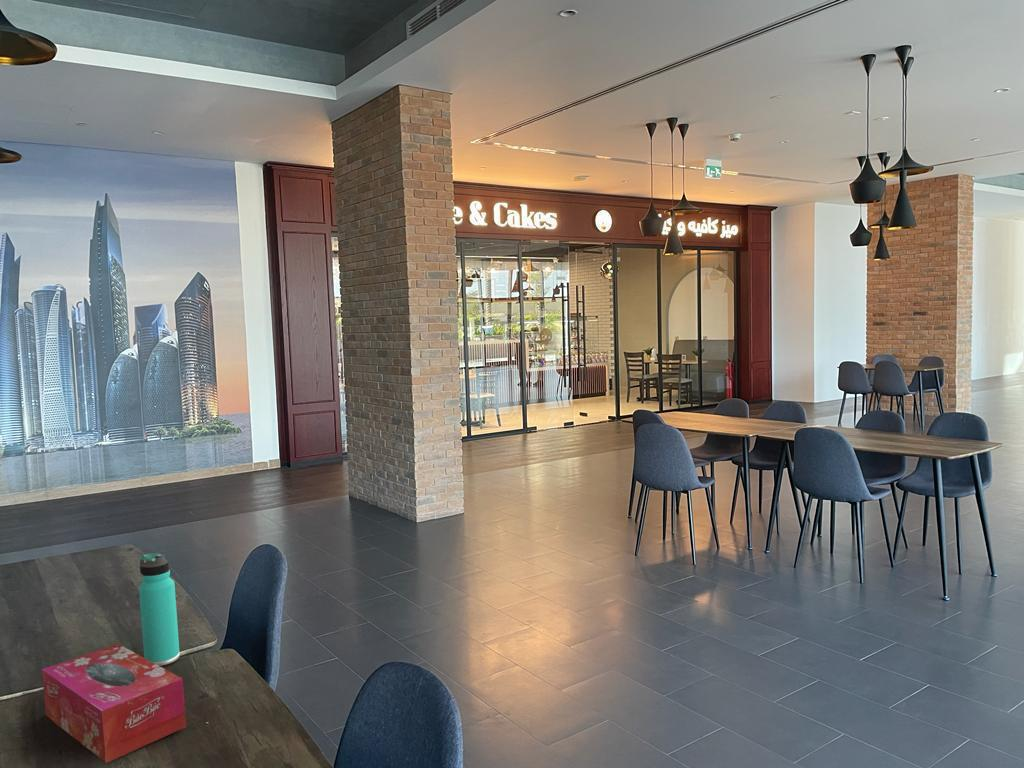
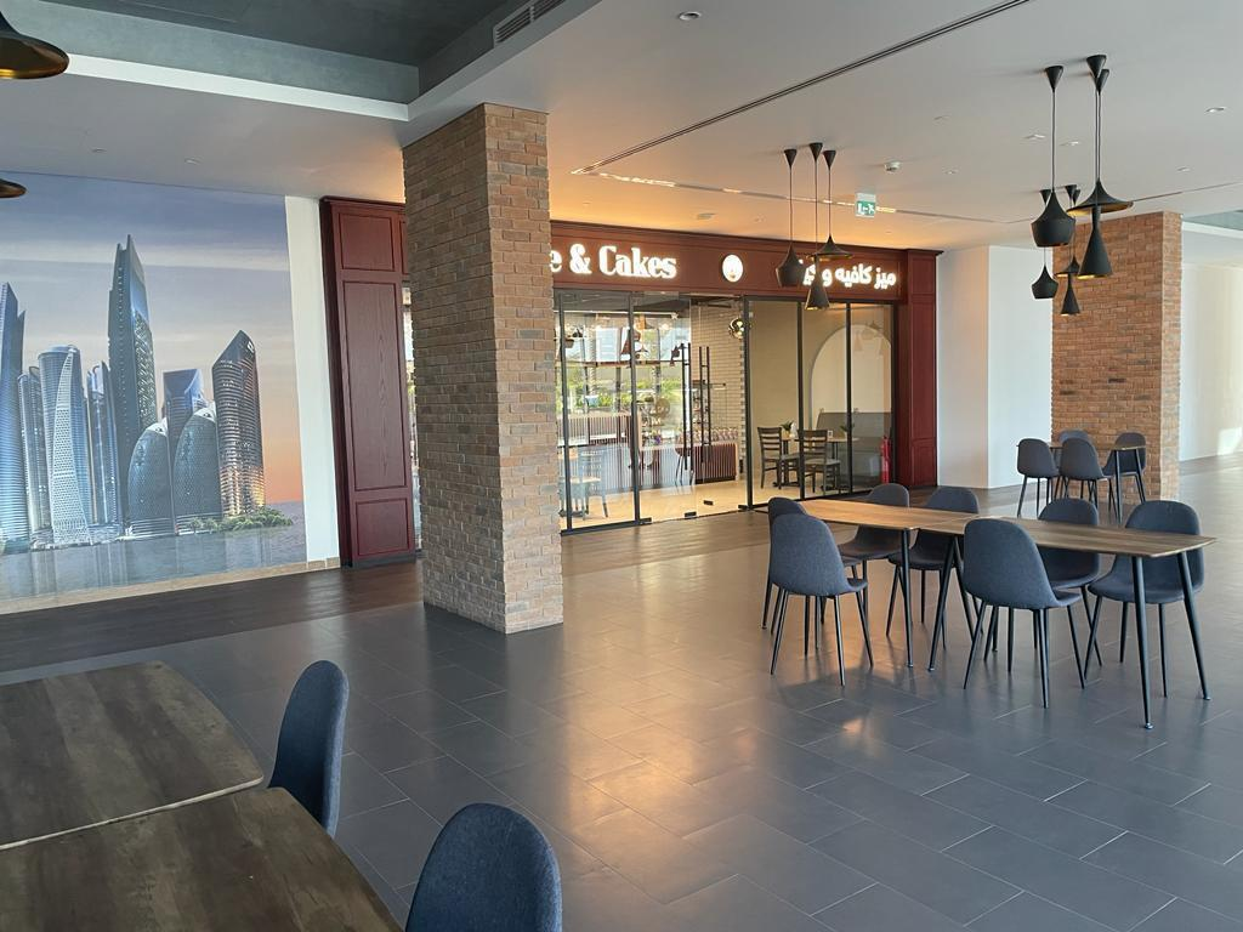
- tissue box (112, 697)
- thermos bottle (158, 607)
